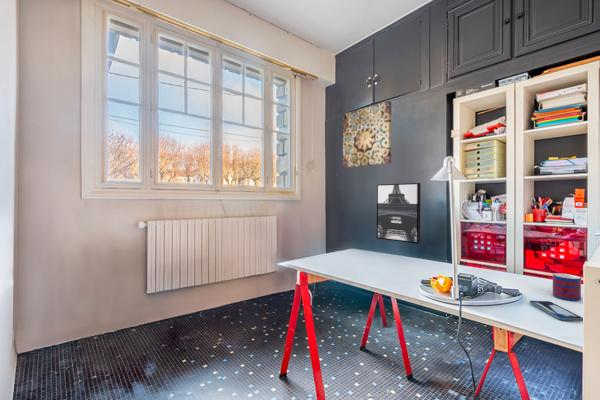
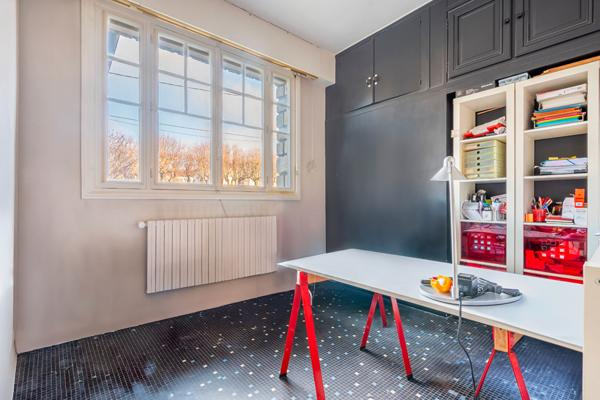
- mug (567, 285)
- smartphone (554, 310)
- wall art (397, 212)
- wall art (365, 137)
